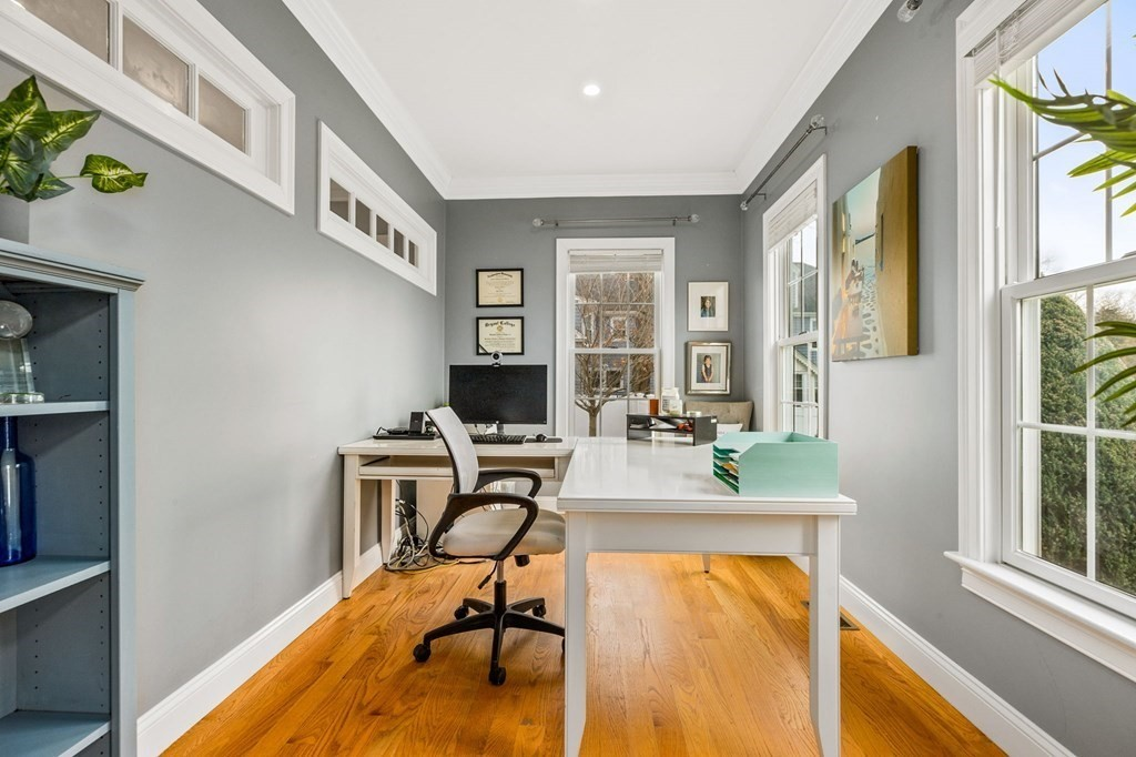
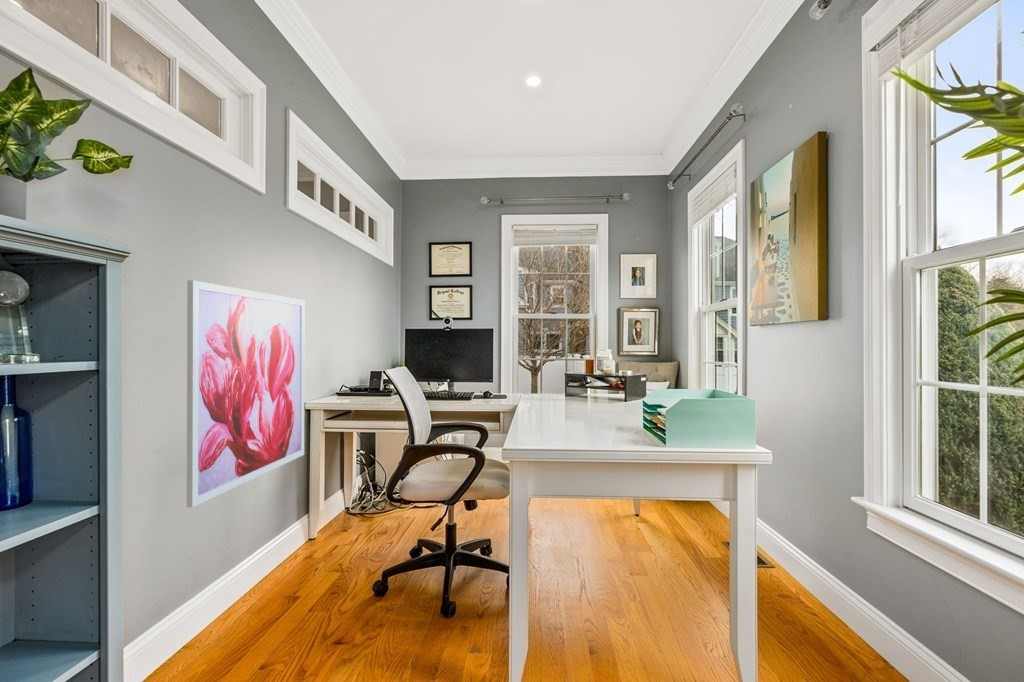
+ wall art (256, 384)
